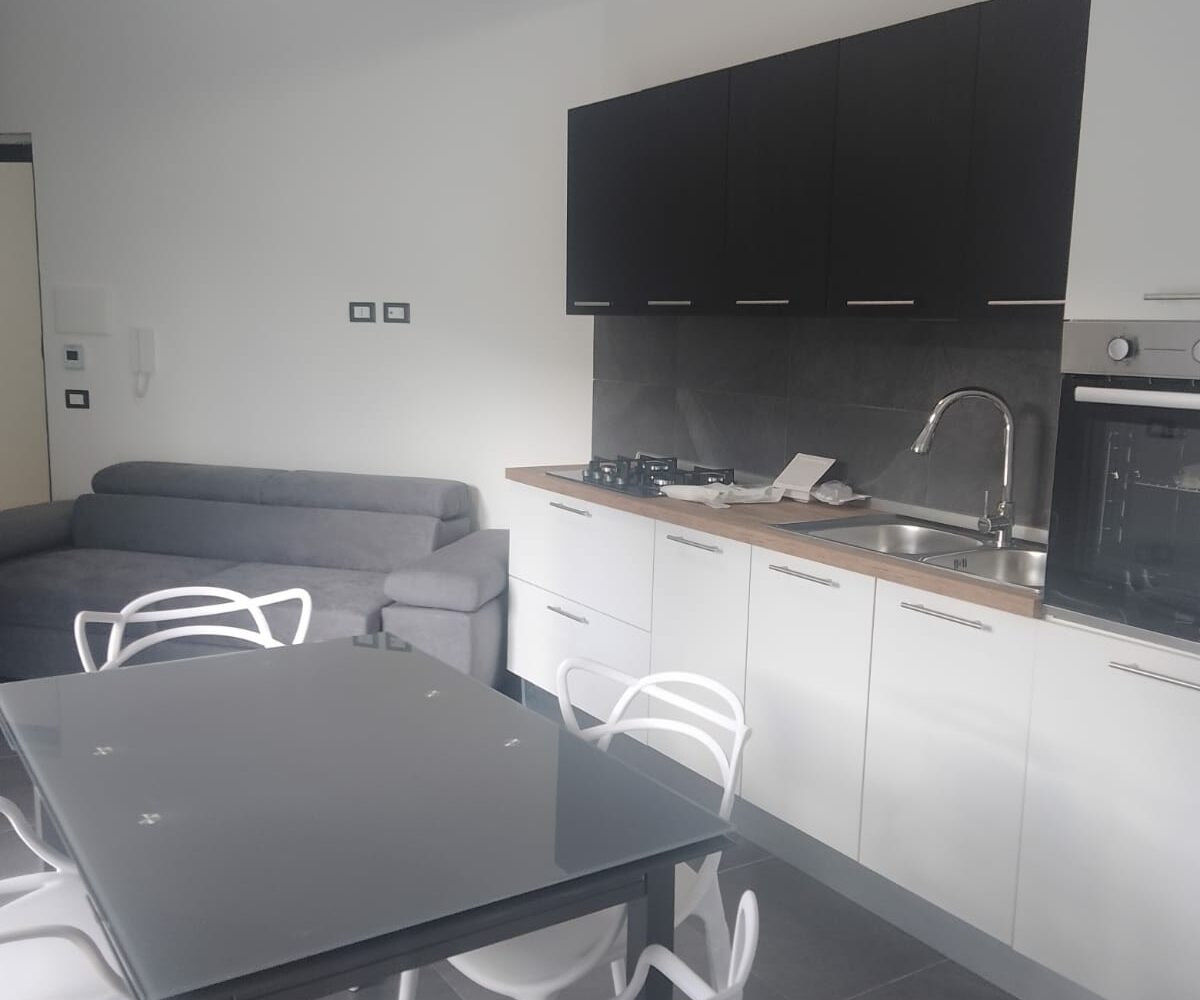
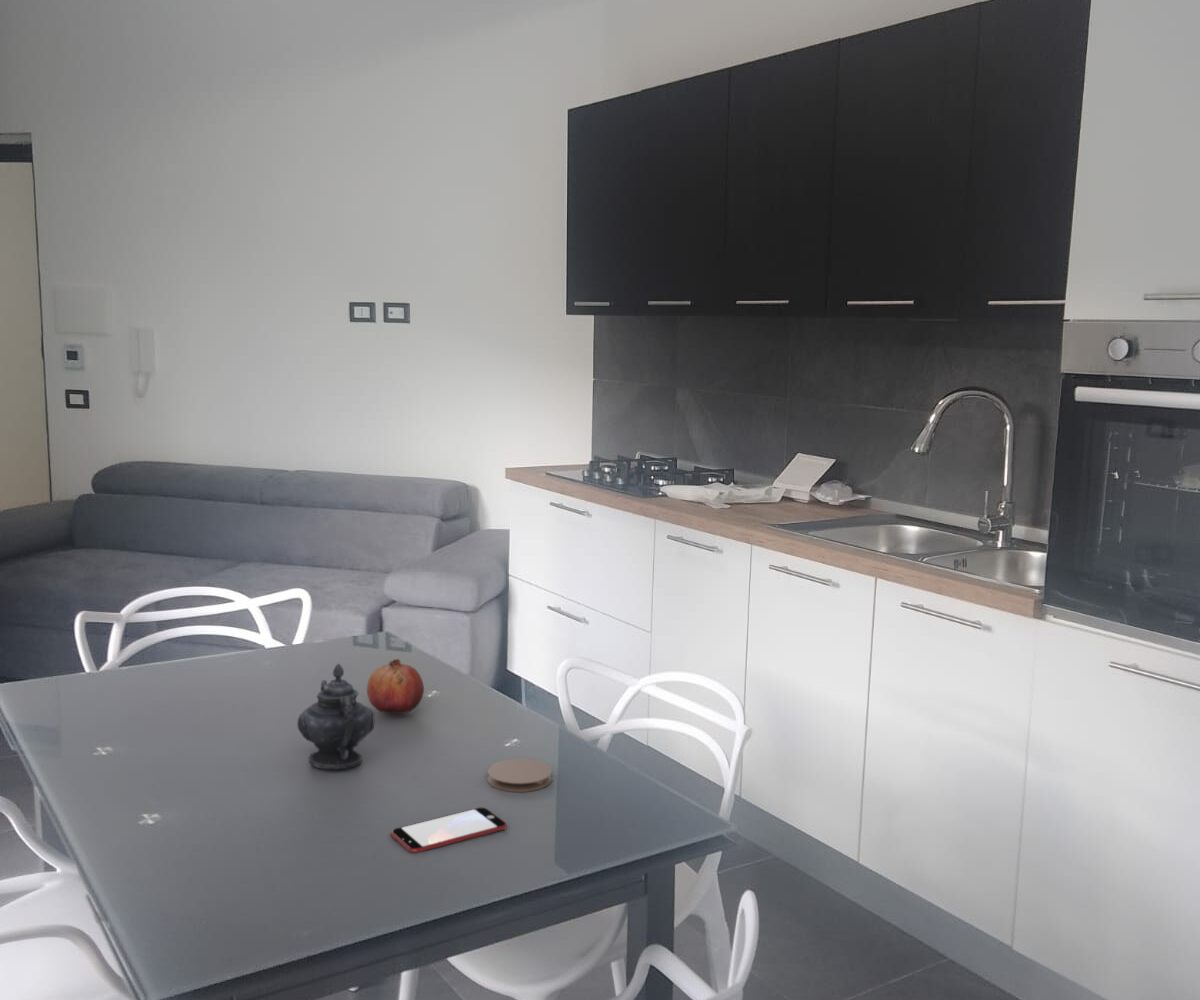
+ fruit (395, 686)
+ teapot (335, 712)
+ smartphone (449, 829)
+ coaster (519, 774)
